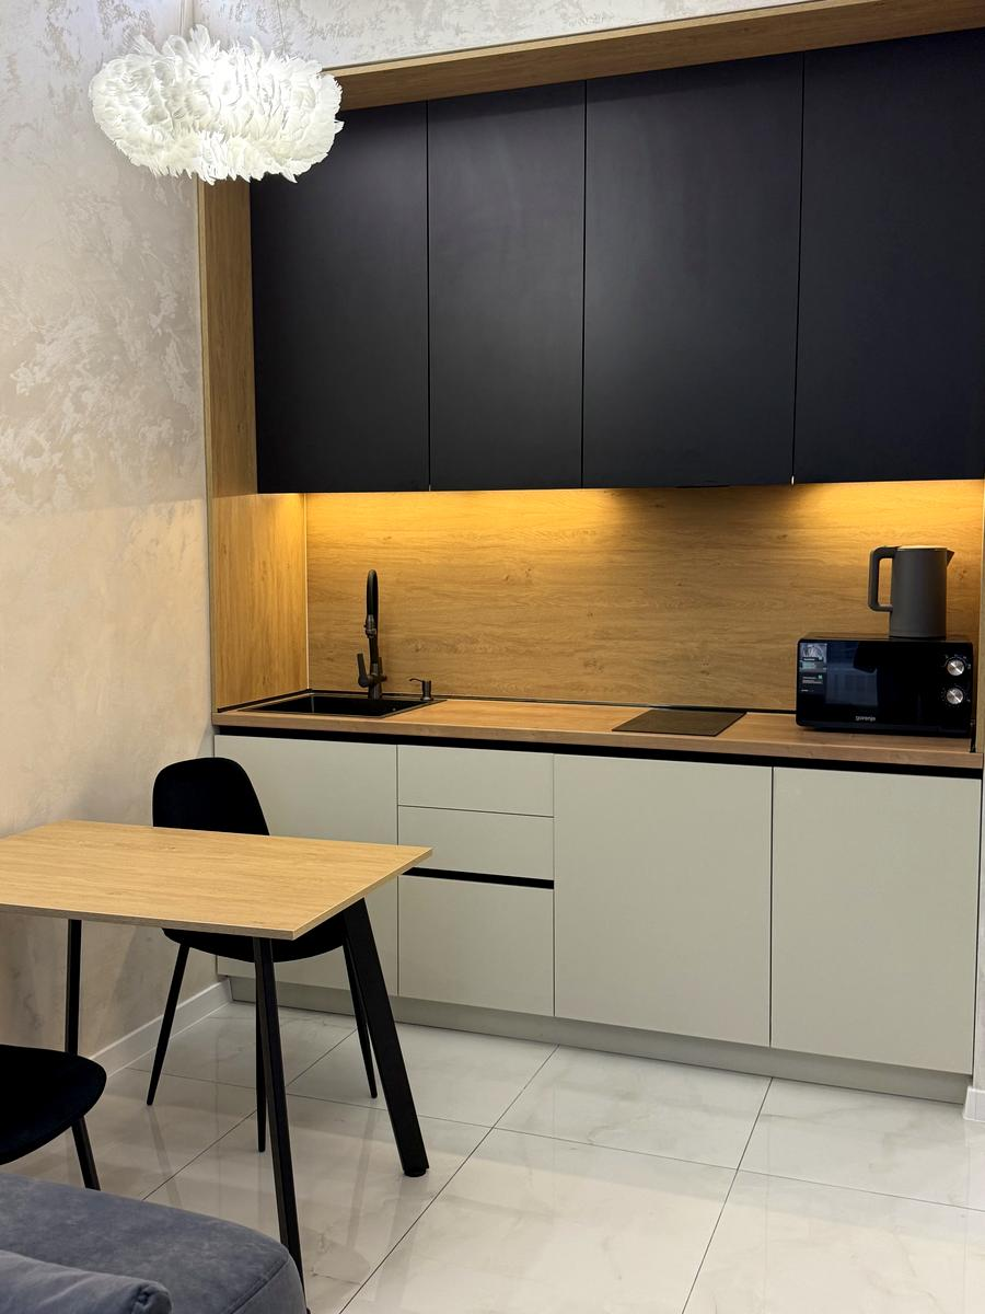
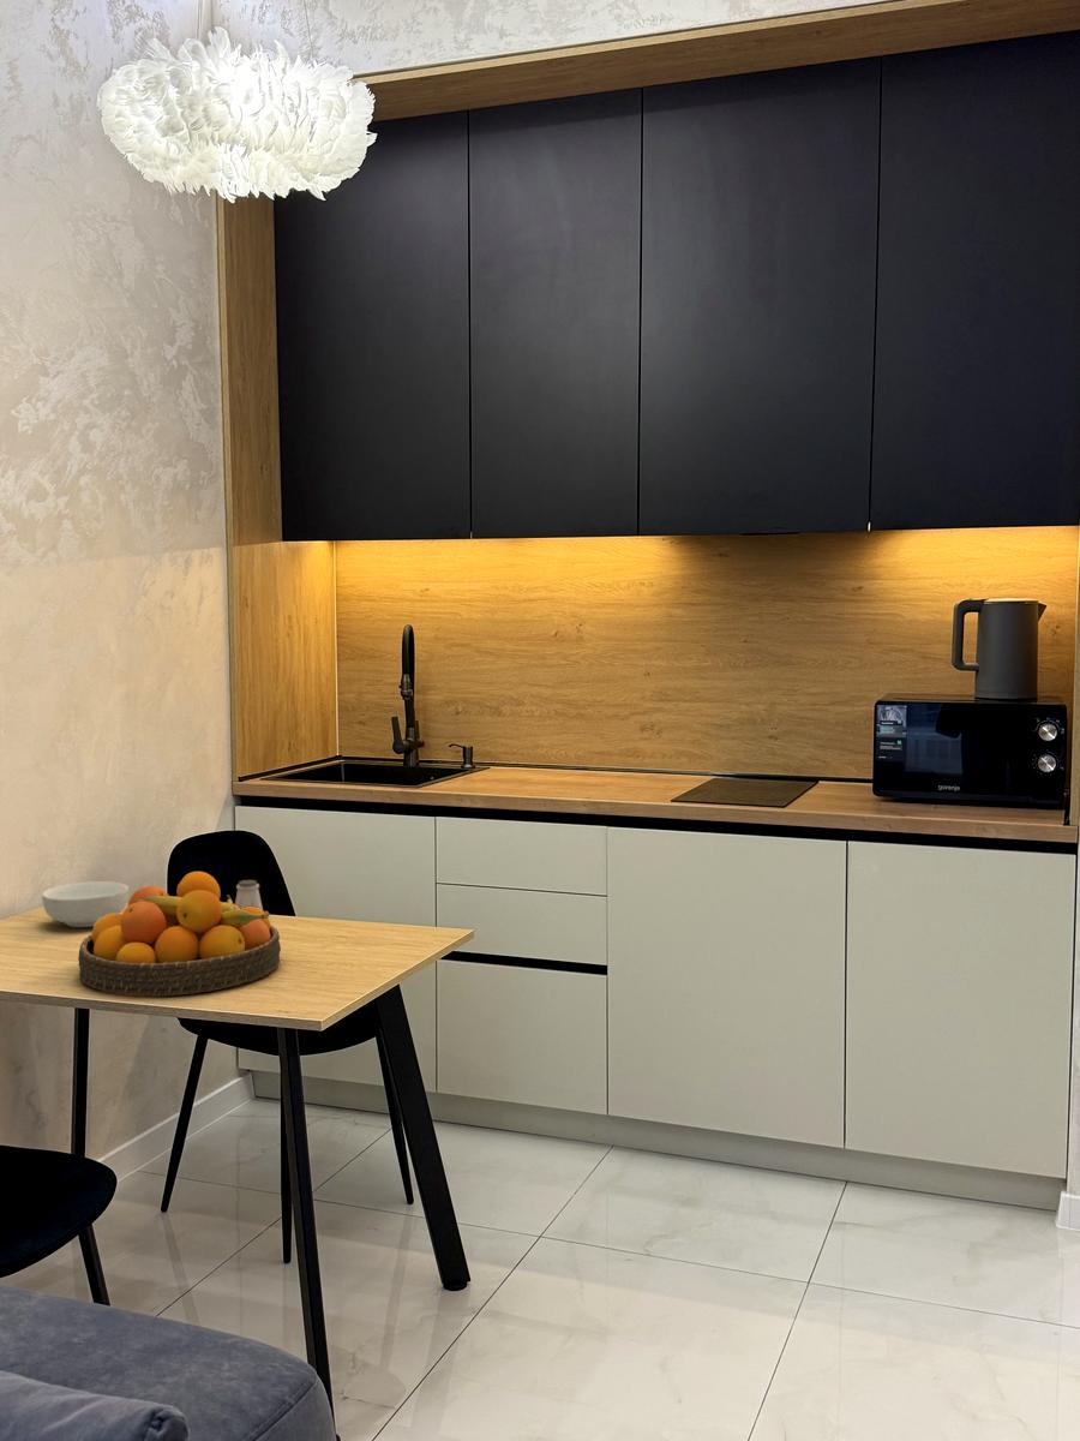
+ saltshaker (247, 905)
+ fruit bowl (180, 925)
+ cereal bowl (85, 905)
